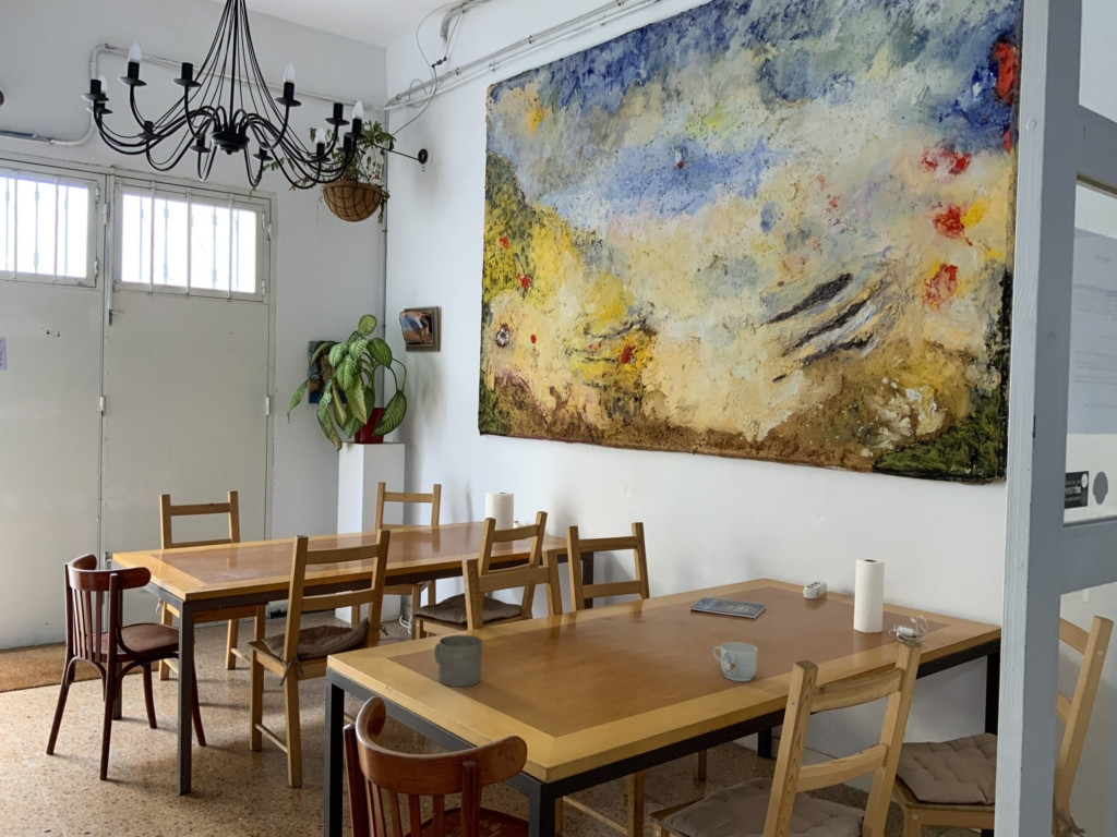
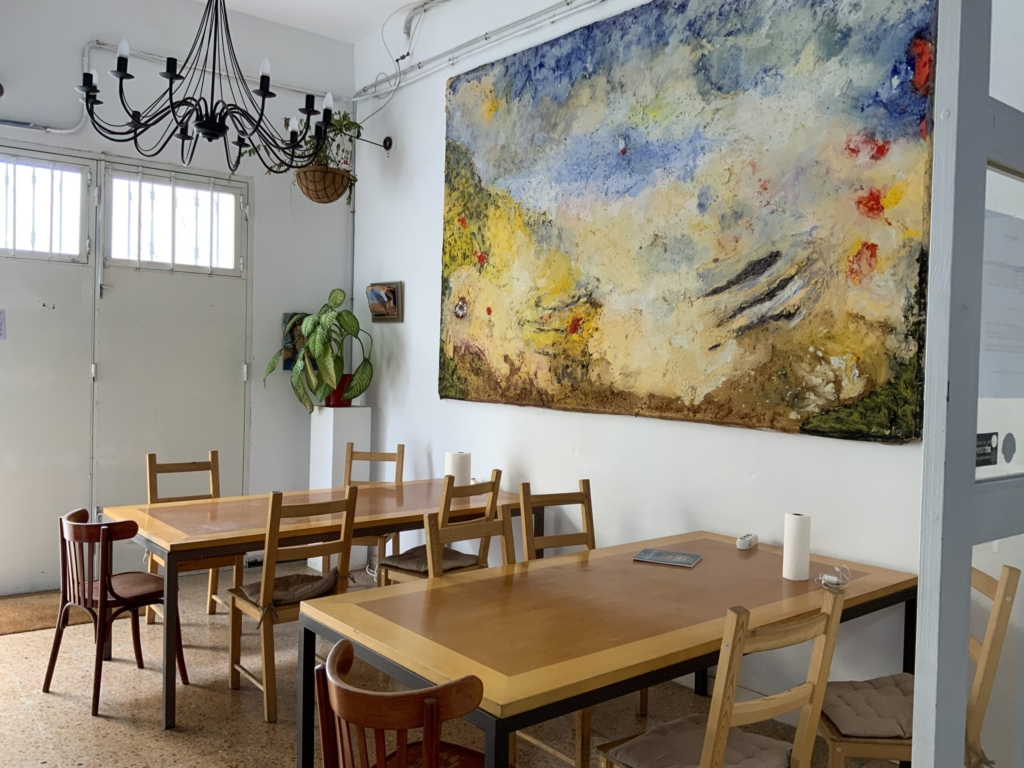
- mug (455, 658)
- mug (733, 660)
